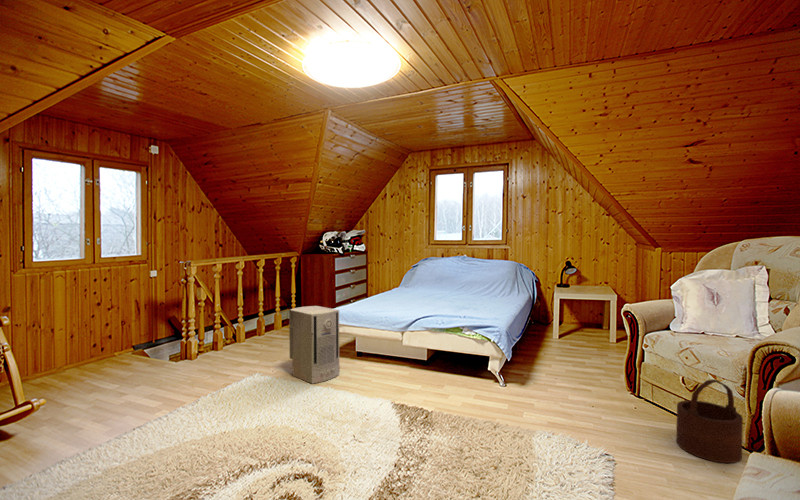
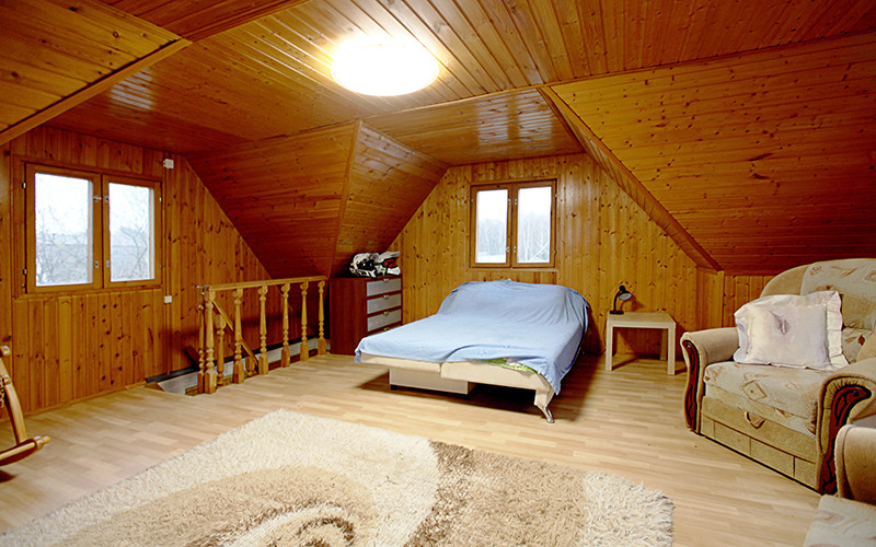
- wooden bucket (708, 414)
- air purifier (314, 342)
